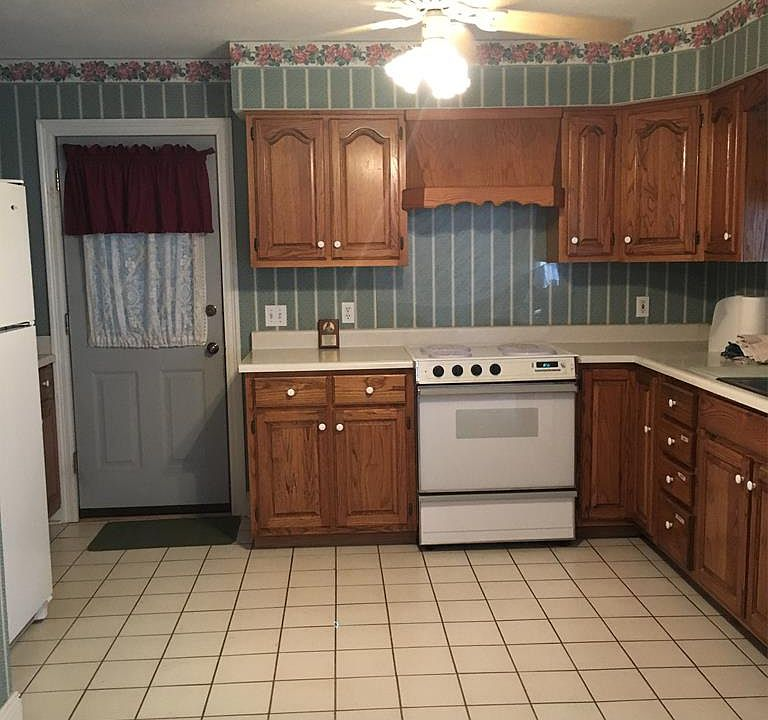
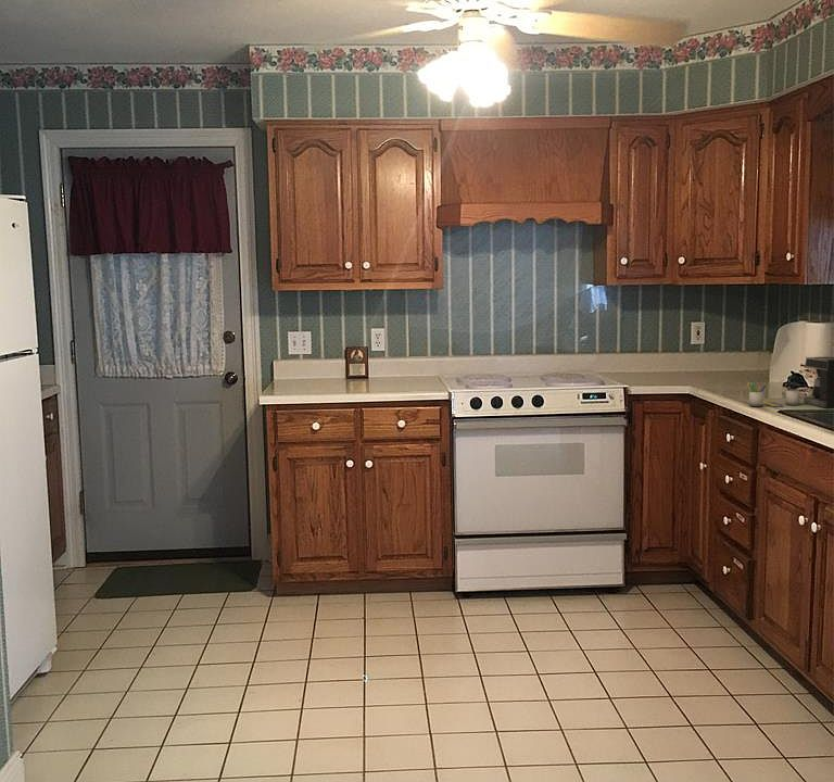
+ coffee maker (797, 390)
